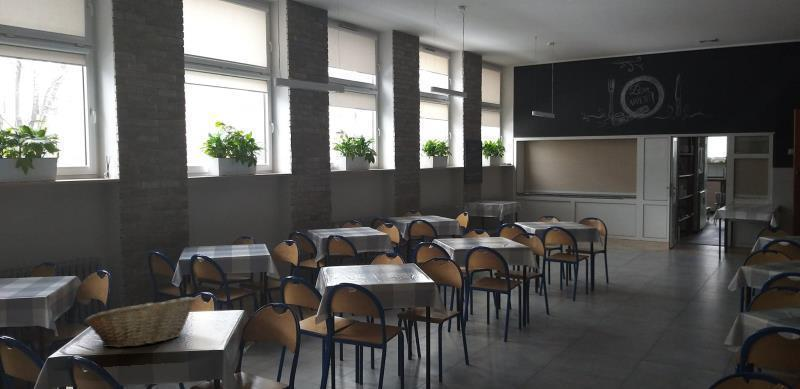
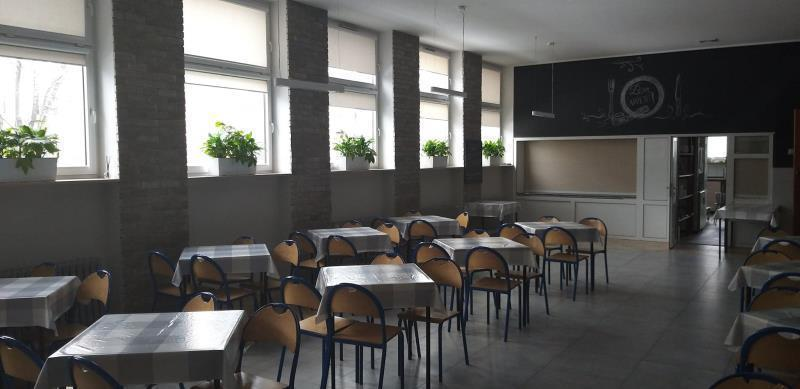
- fruit basket (142, 318)
